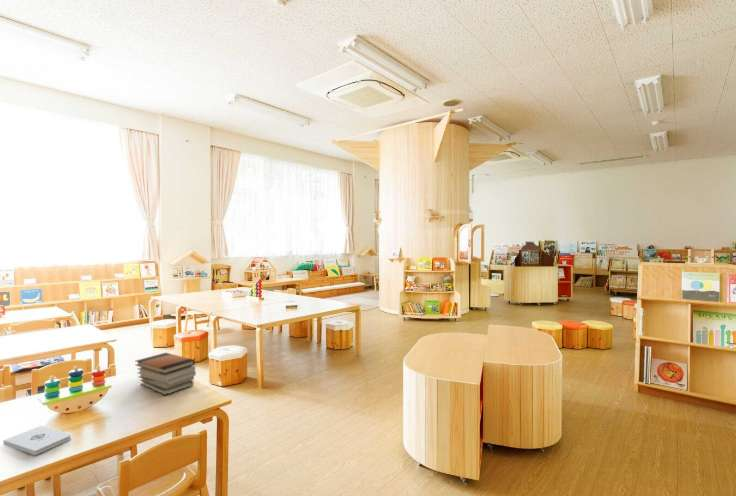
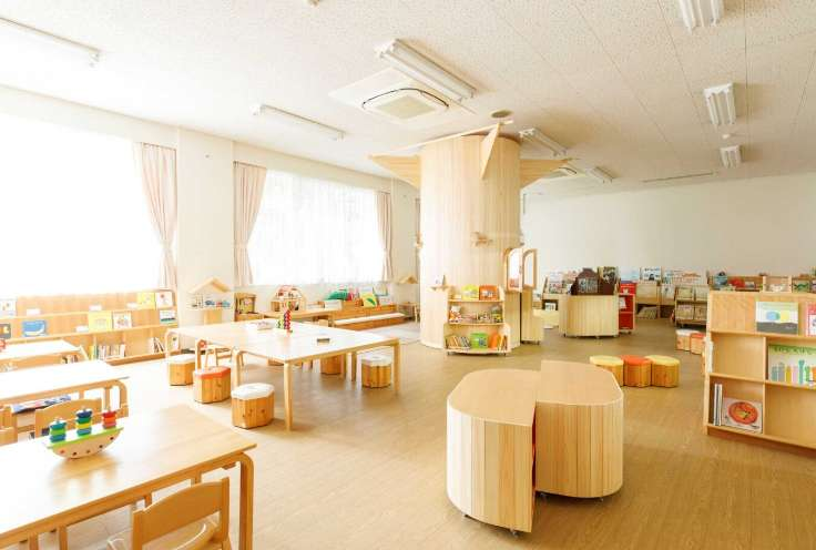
- book stack (166, 372)
- notepad (38, 439)
